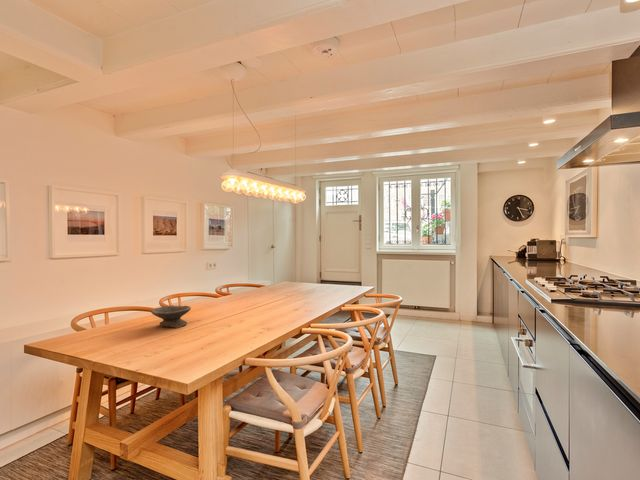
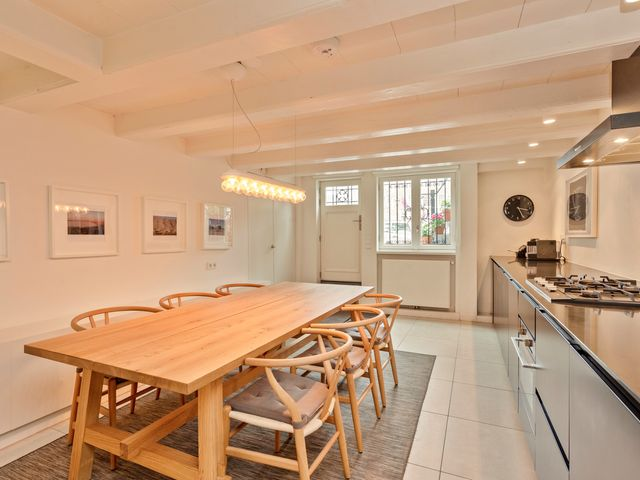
- bowl (171, 316)
